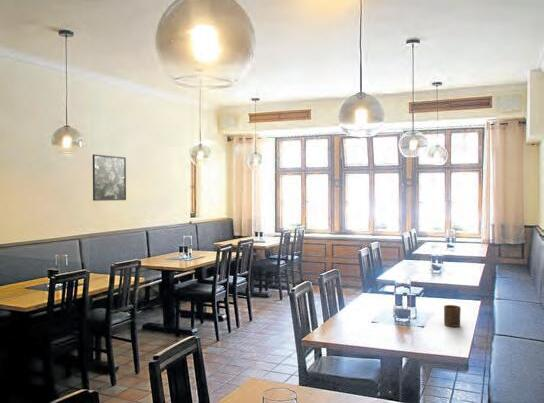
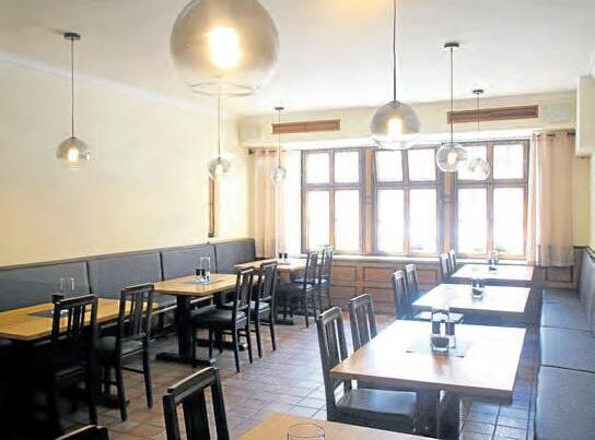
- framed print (110, 178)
- cup (452, 315)
